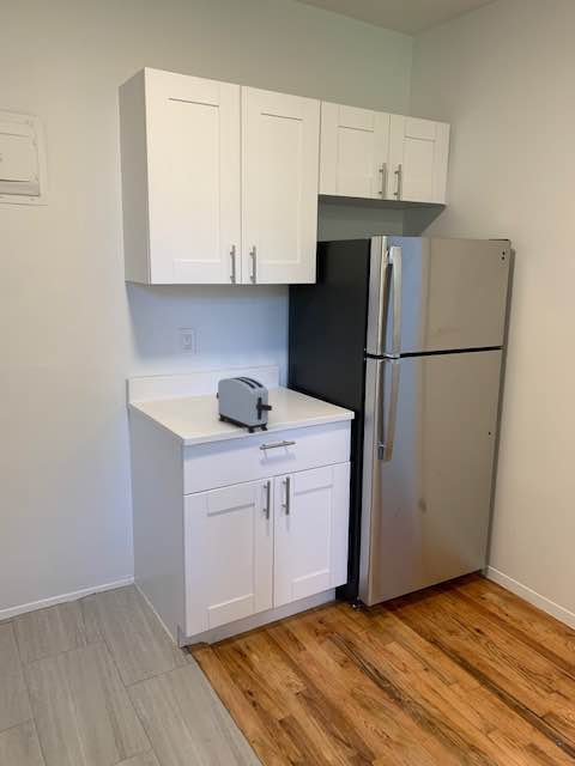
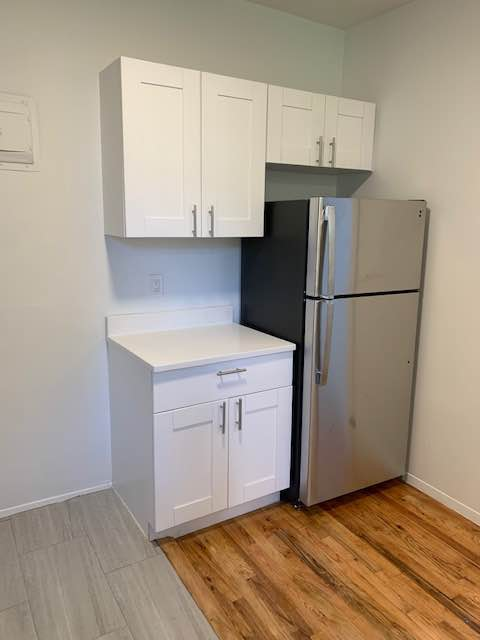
- toaster (242, 402)
